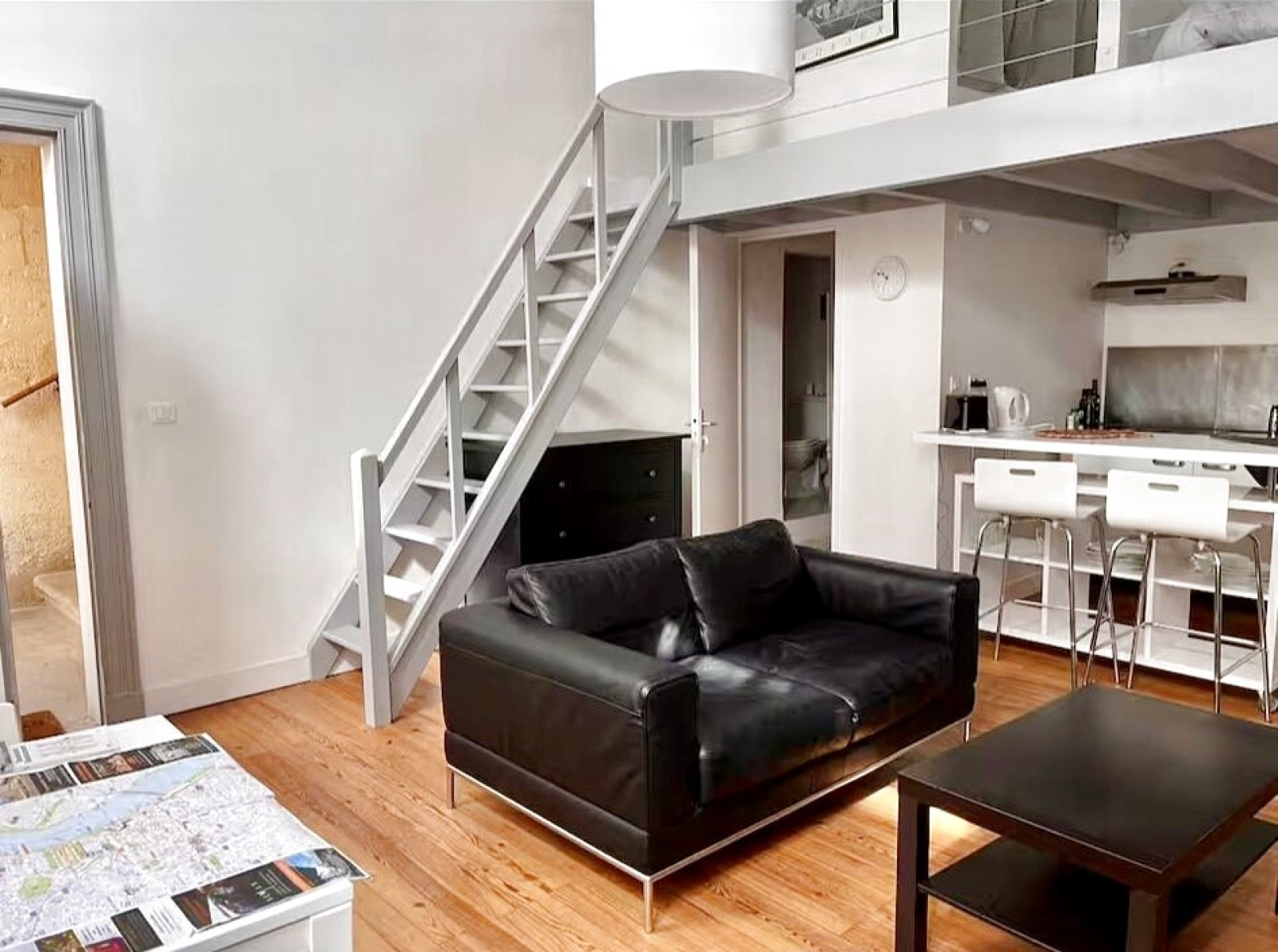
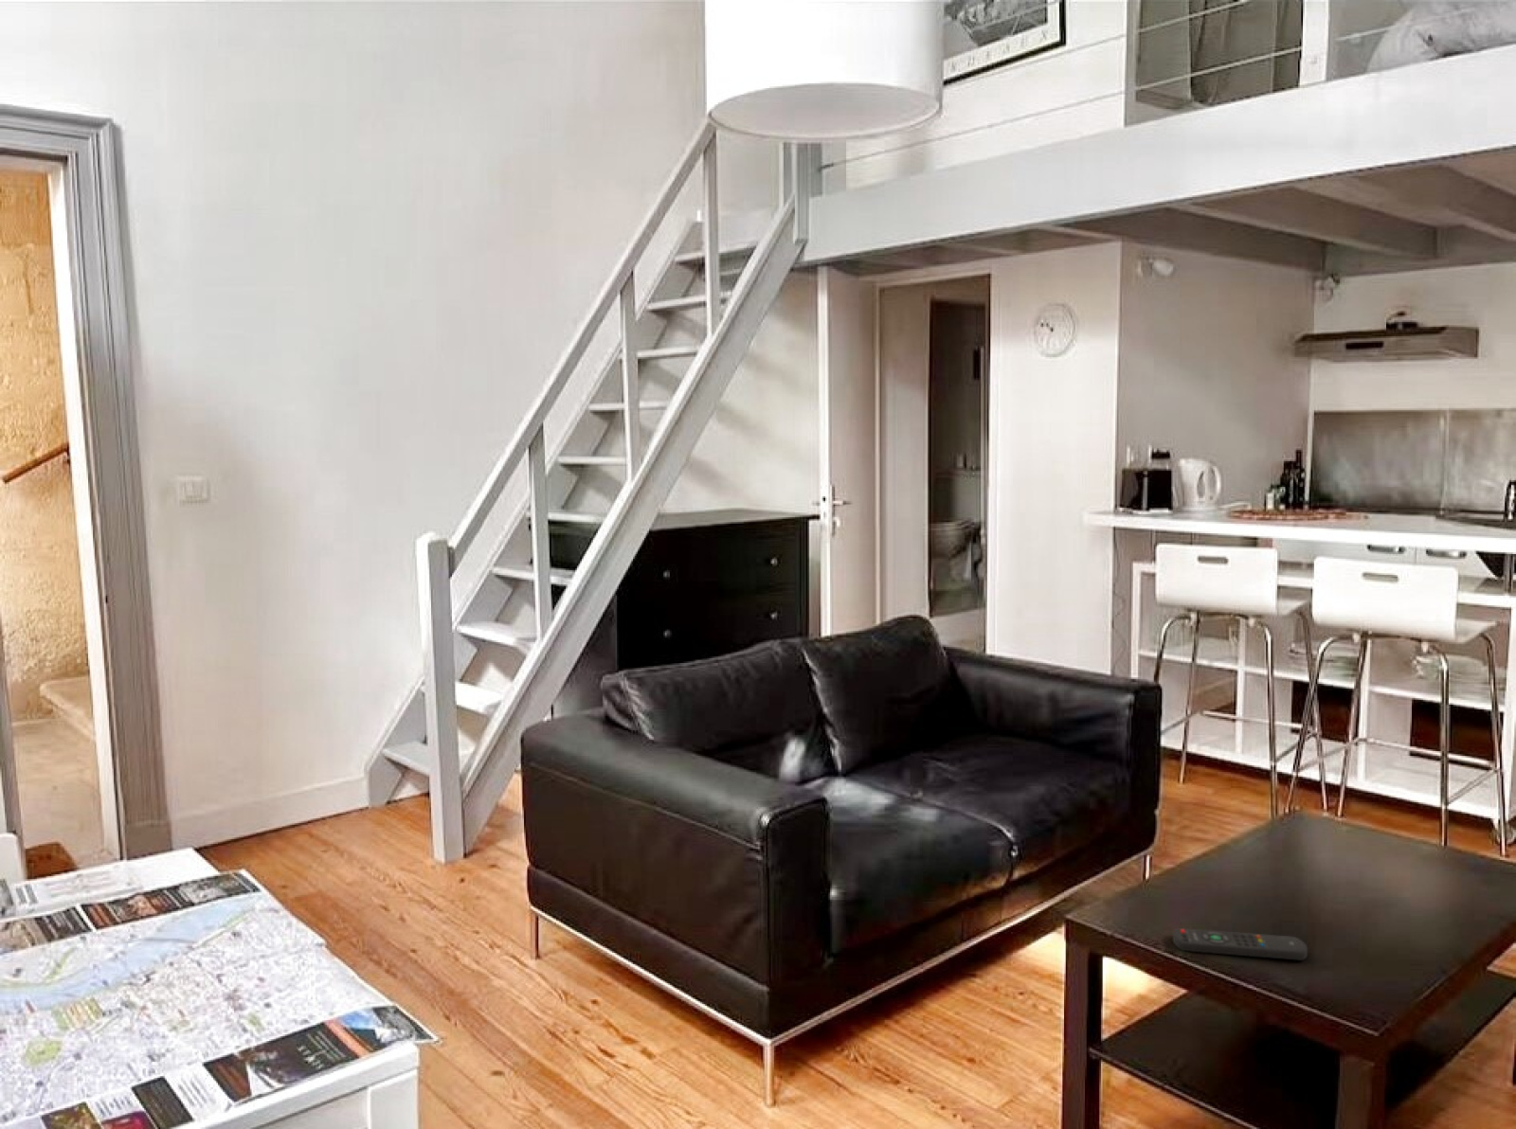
+ remote control (1238, 943)
